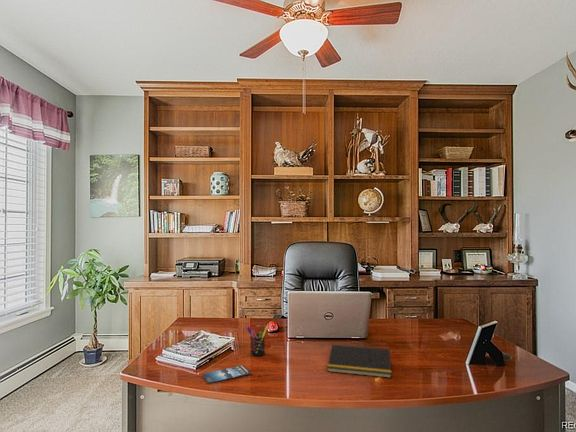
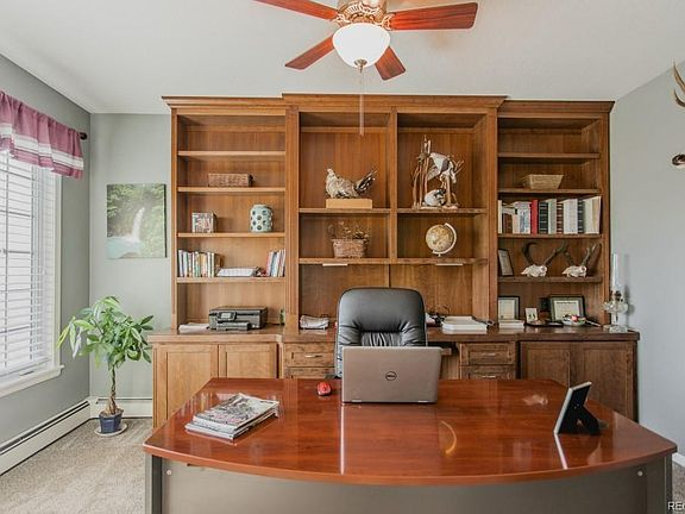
- notepad (359, 359)
- smartphone (226, 373)
- pen holder (257, 339)
